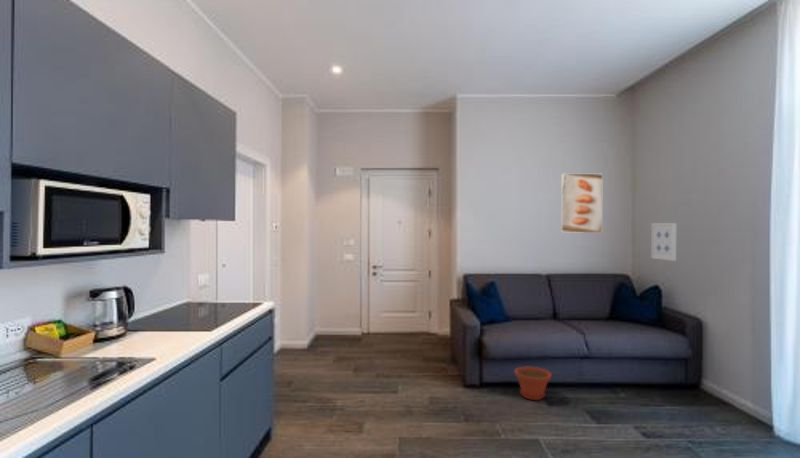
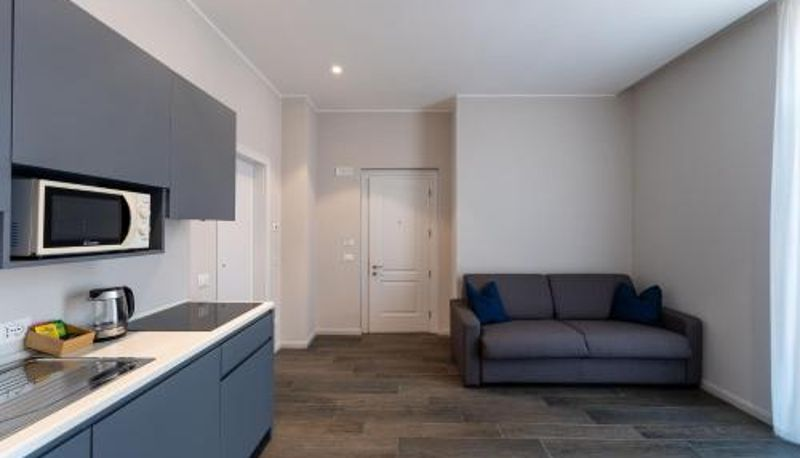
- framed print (581, 203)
- wall art (663, 241)
- plant pot (532, 384)
